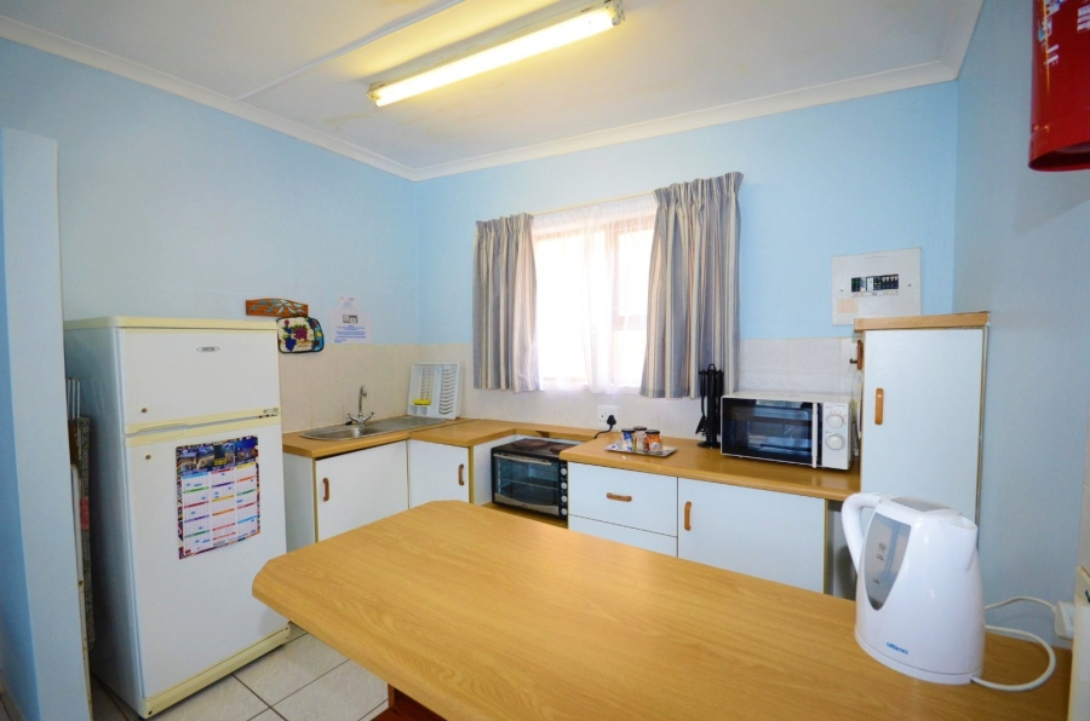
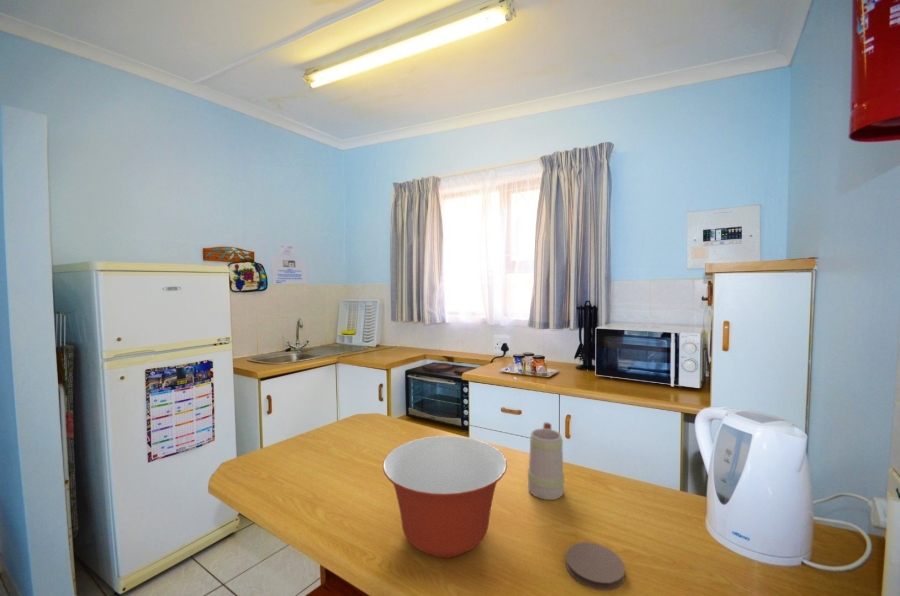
+ mixing bowl (445, 498)
+ coaster (594, 564)
+ mug (546, 458)
